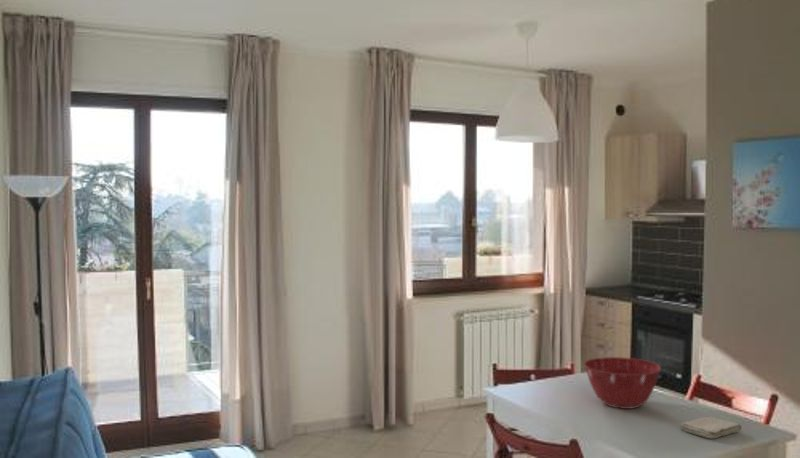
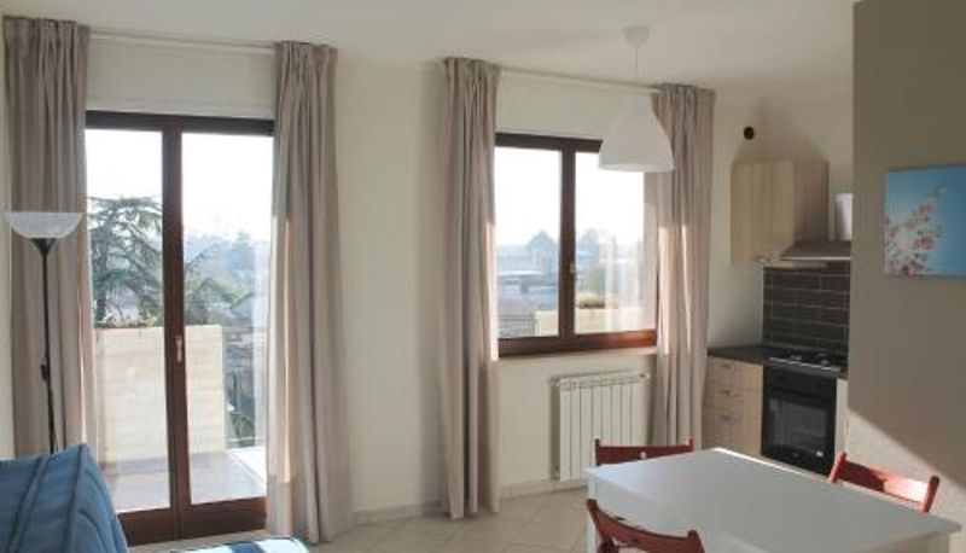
- washcloth (710, 426)
- mixing bowl (621, 384)
